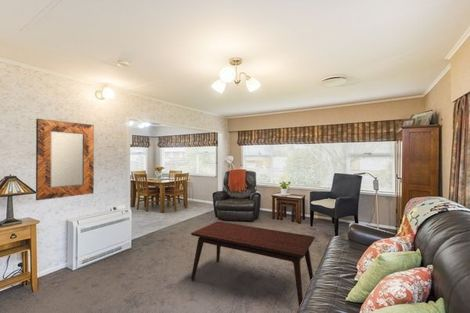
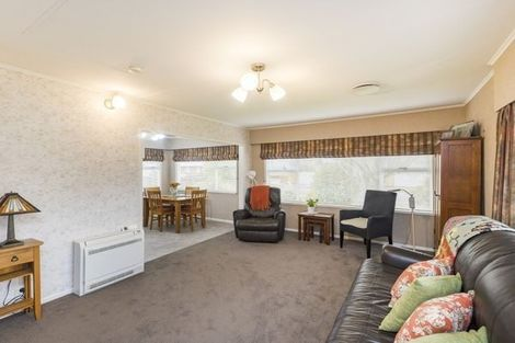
- coffee table (254, 253)
- home mirror (67, 159)
